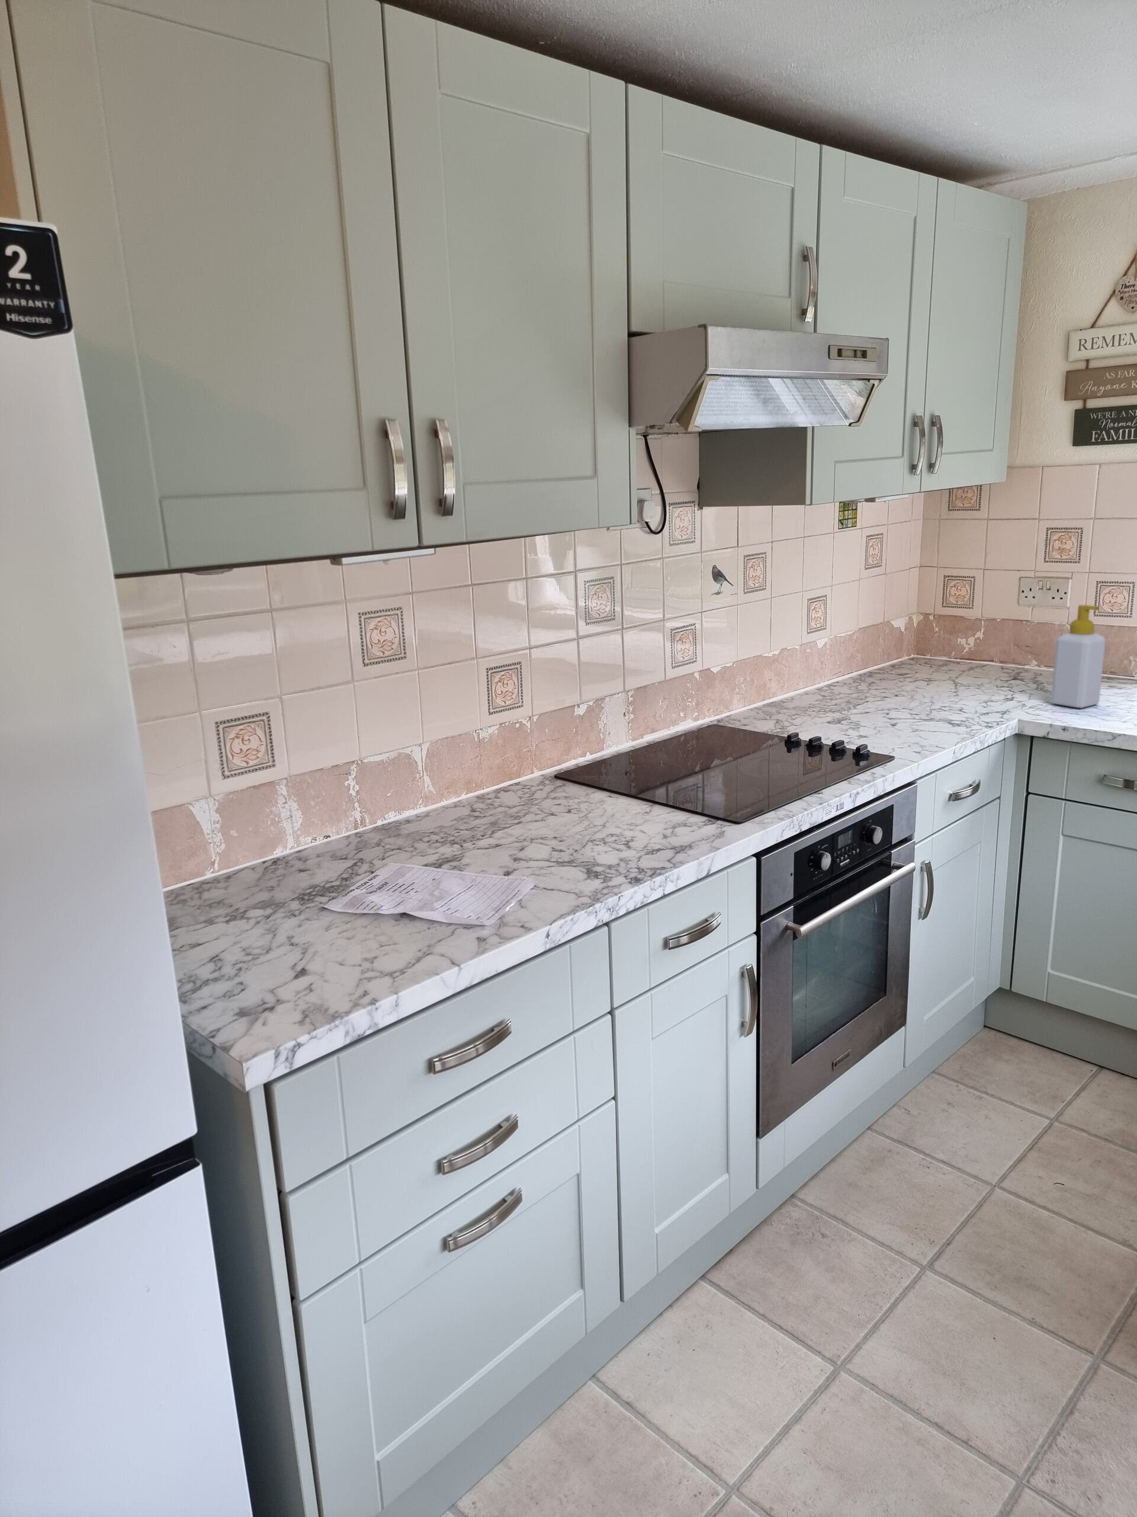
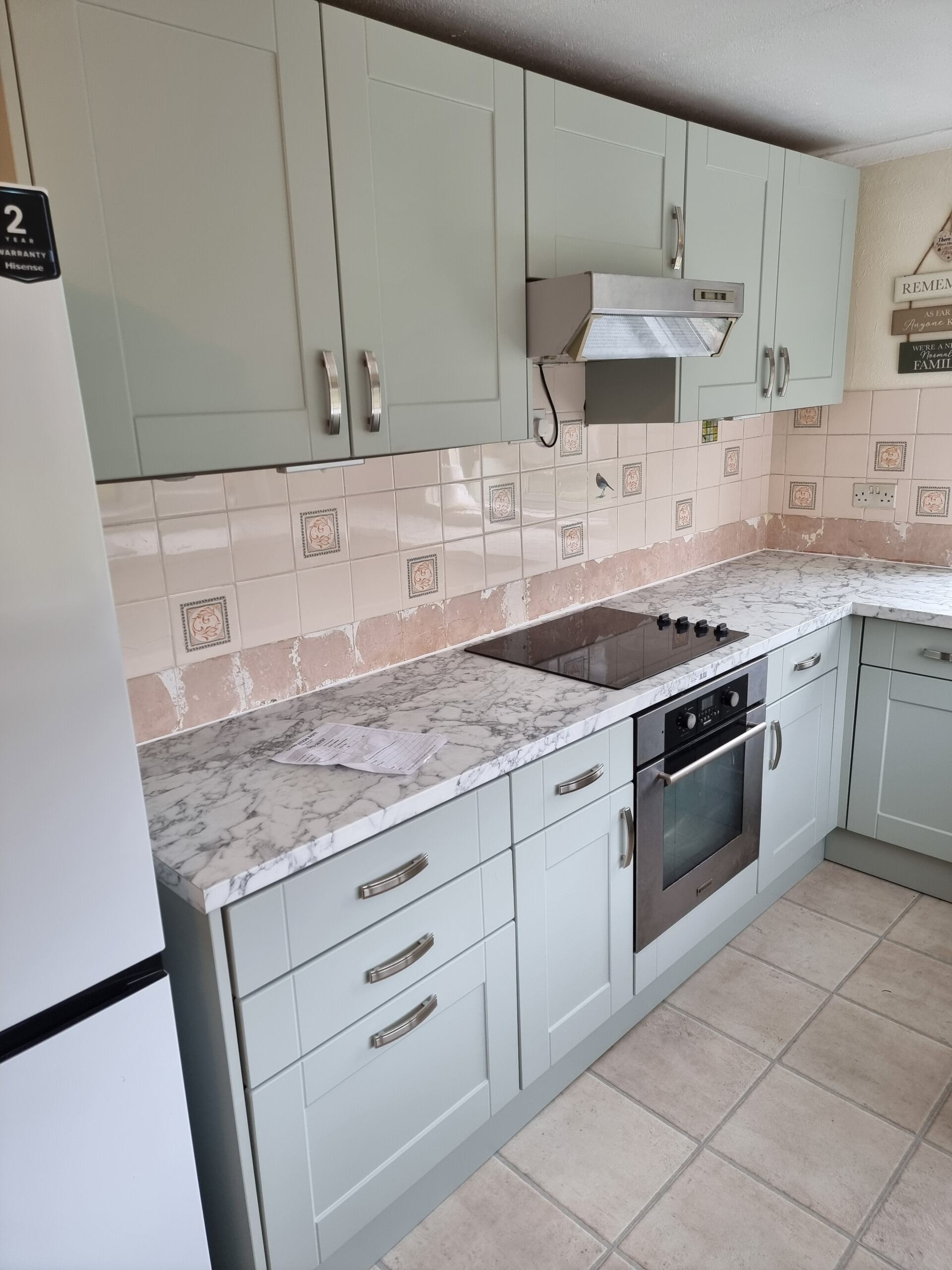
- soap bottle (1078, 656)
